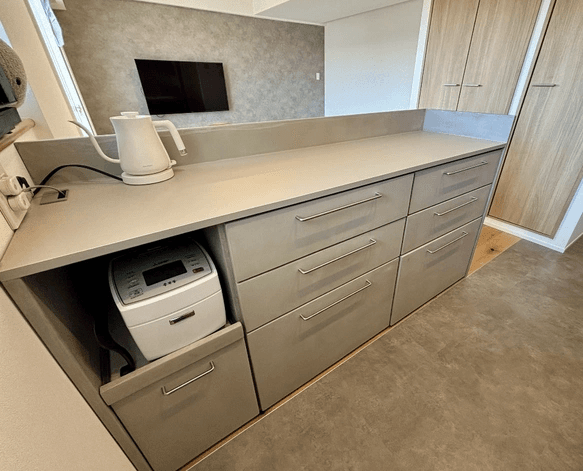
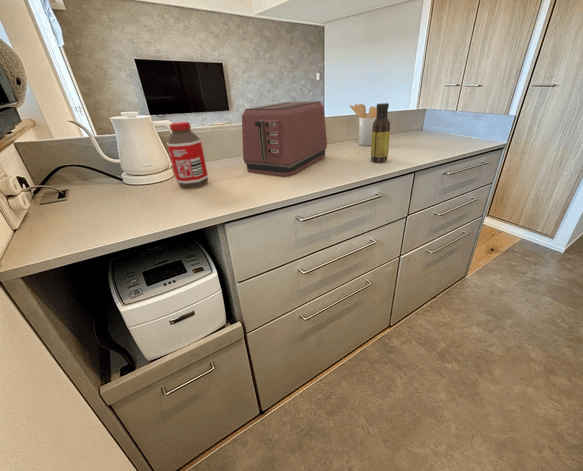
+ toaster (285, 135)
+ bottle (186, 155)
+ utensil holder (364, 123)
+ sauce bottle (381, 133)
